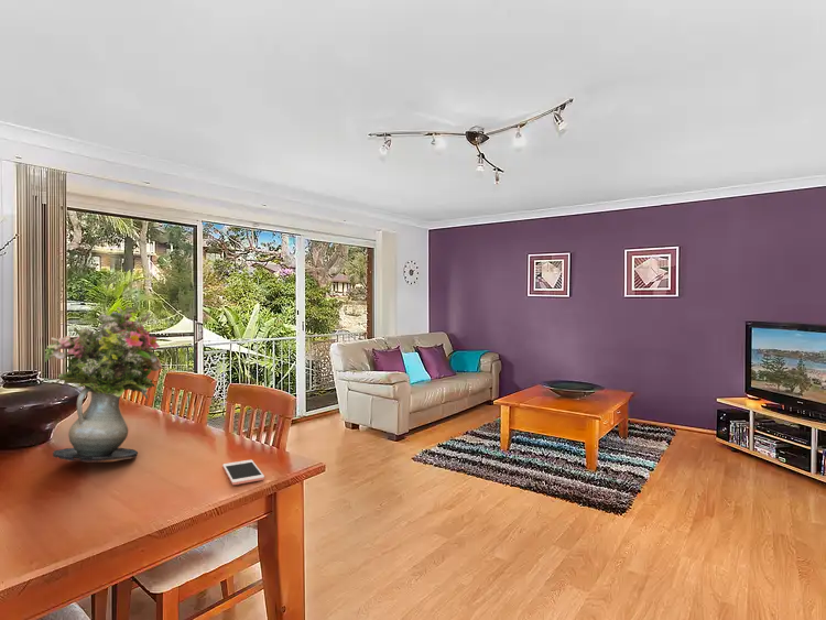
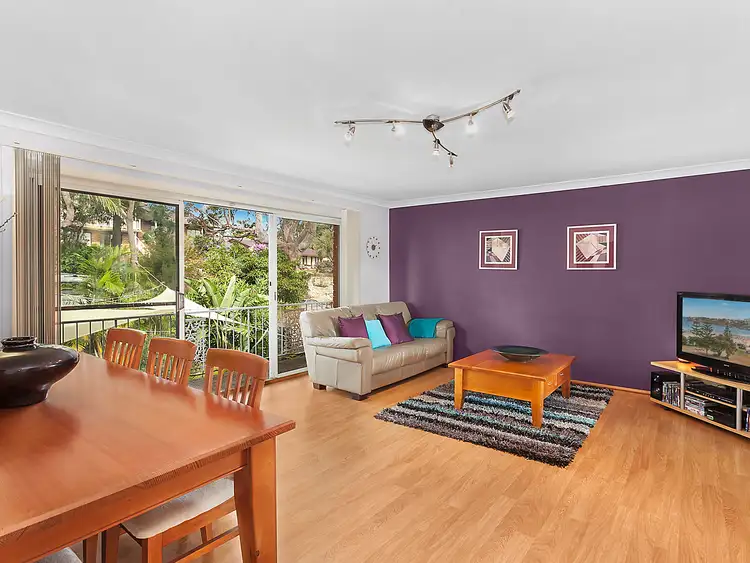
- bouquet (109, 381)
- cell phone (242, 471)
